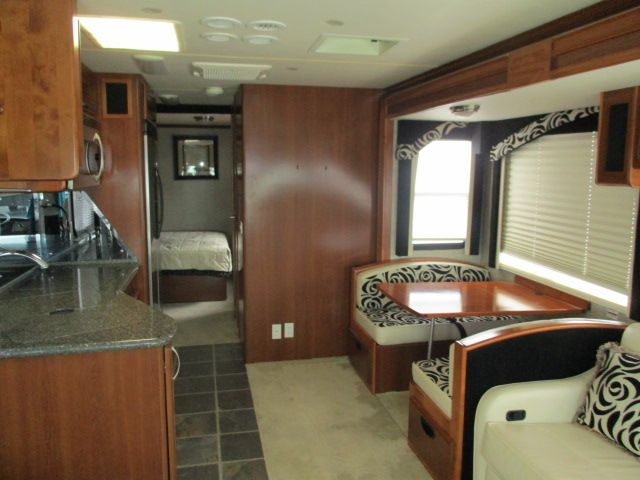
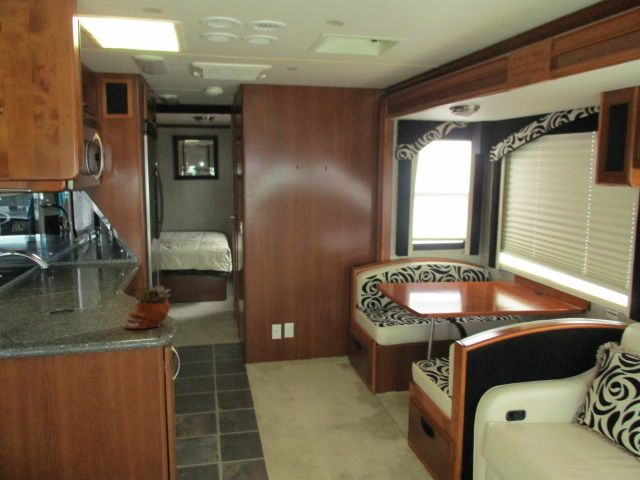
+ succulent planter (147, 305)
